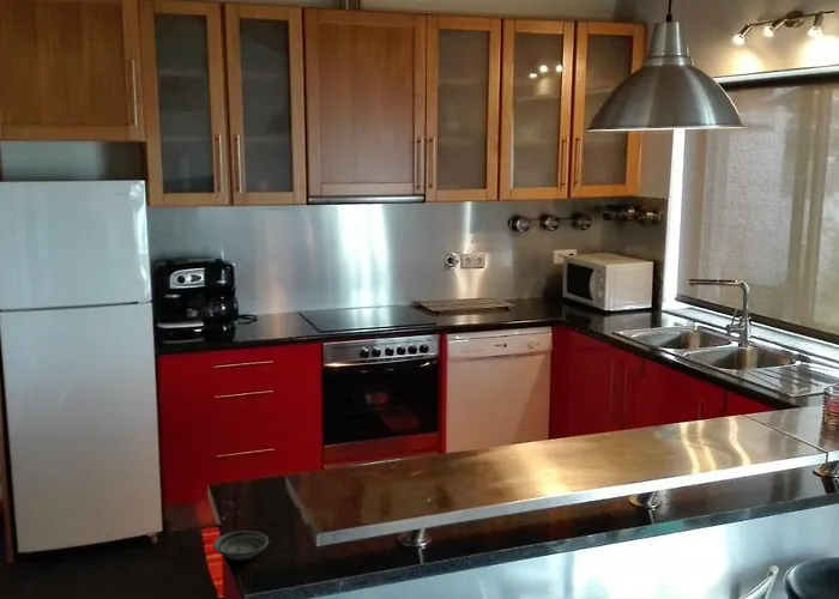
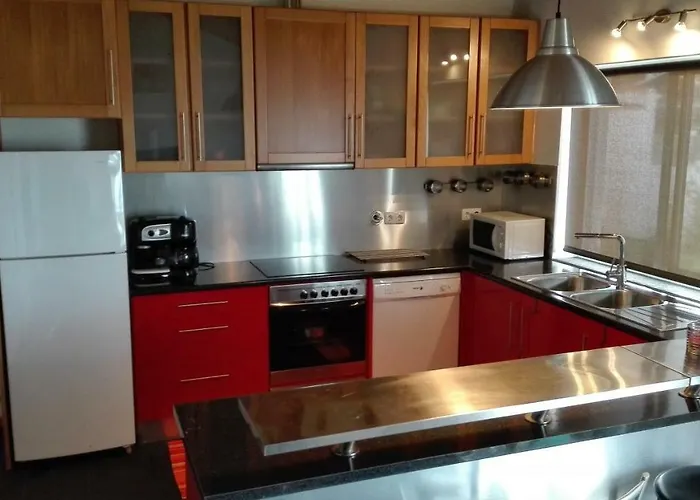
- saucer (241, 547)
